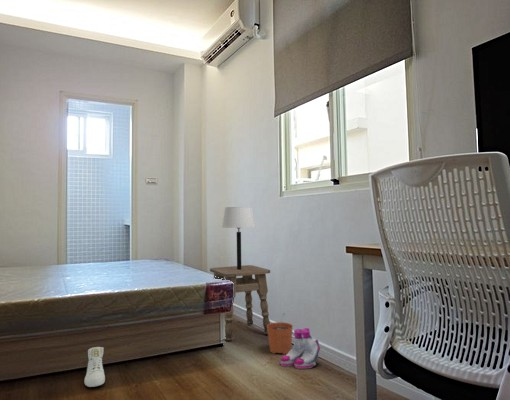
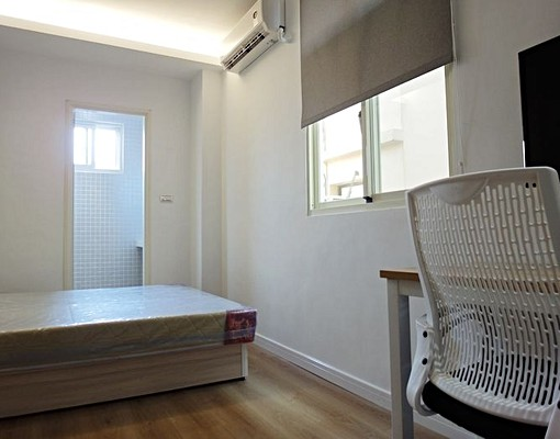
- boots (300, 345)
- side table (245, 300)
- plant pot (280, 332)
- sneaker (94, 363)
- table lamp (238, 237)
